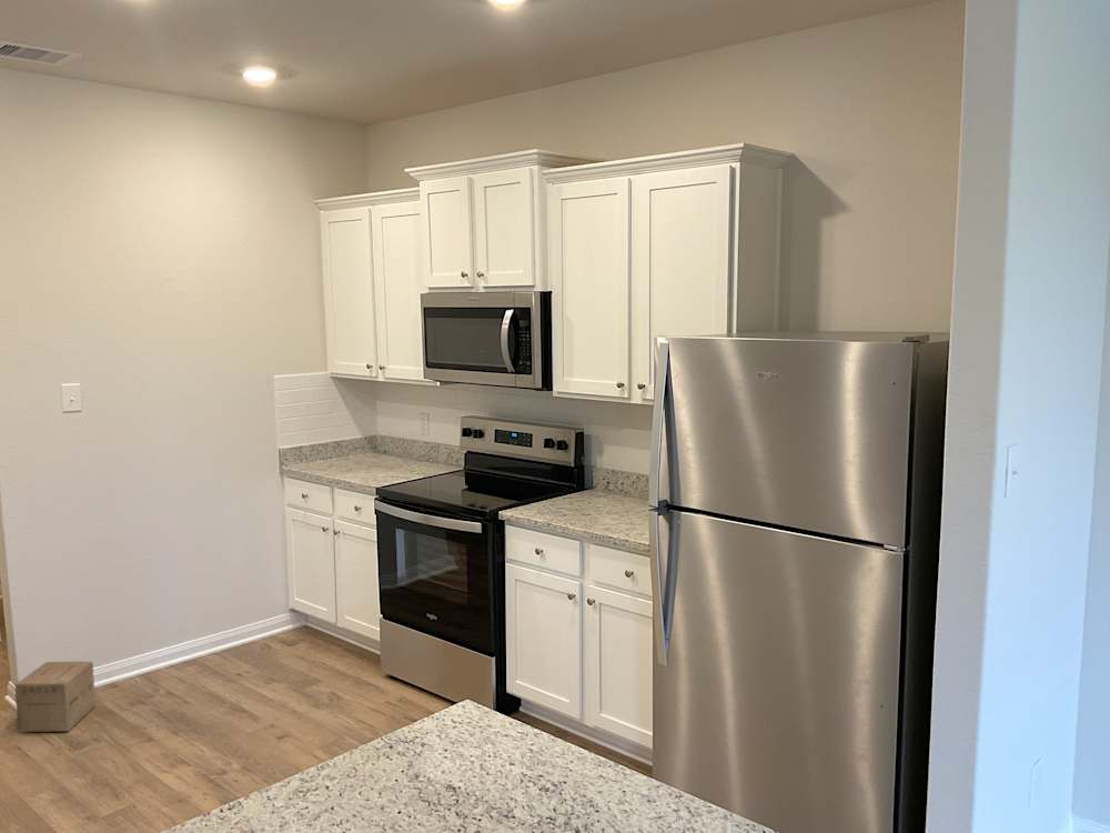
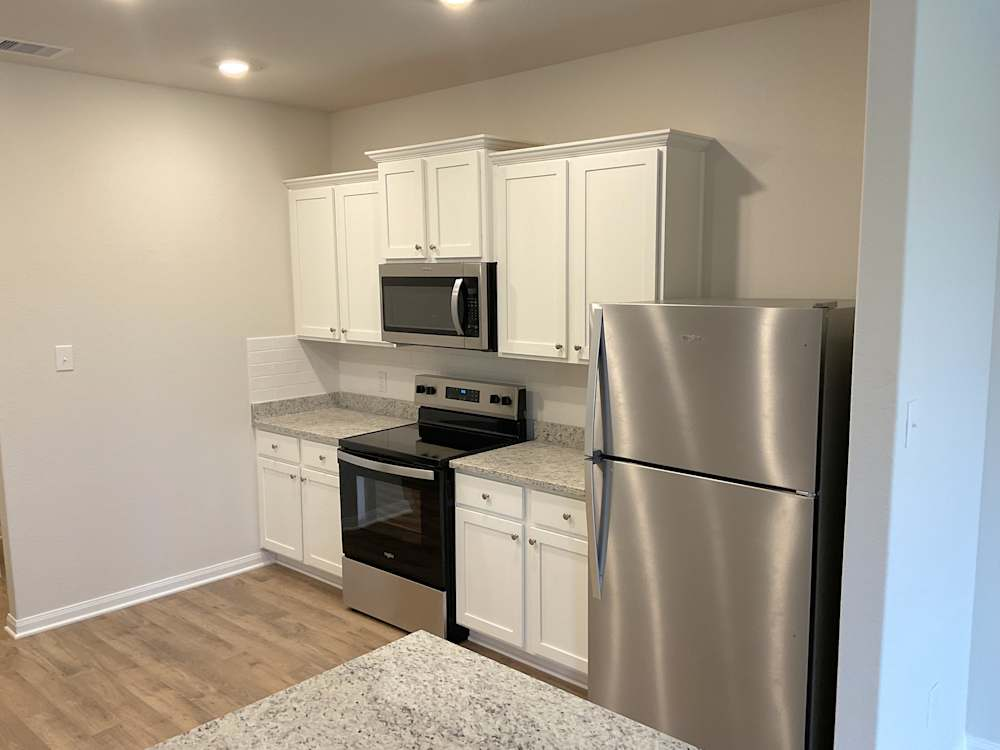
- cardboard box (57, 695)
